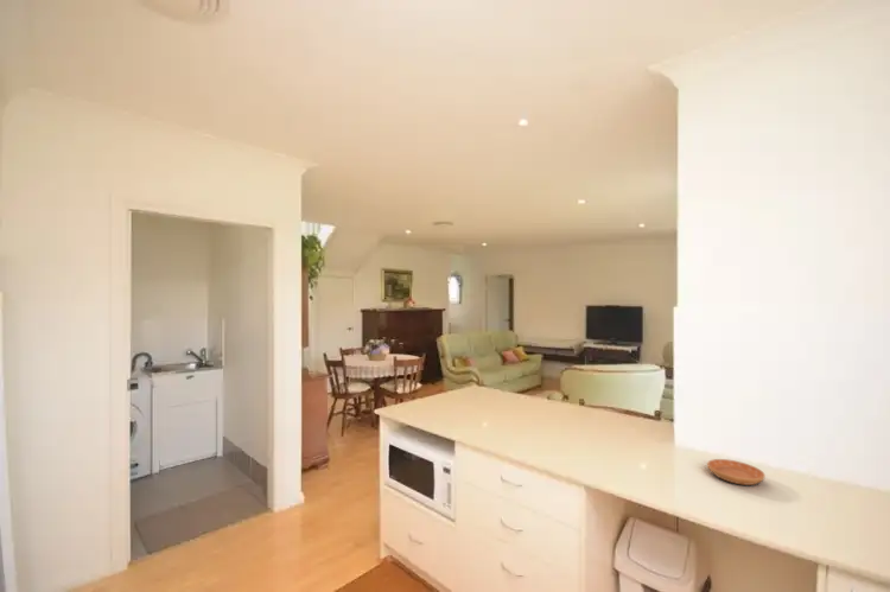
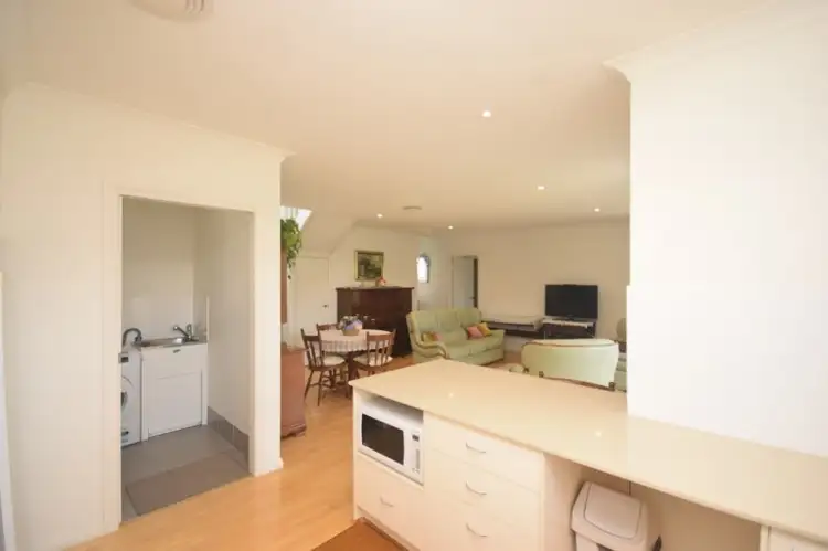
- saucer (735, 472)
